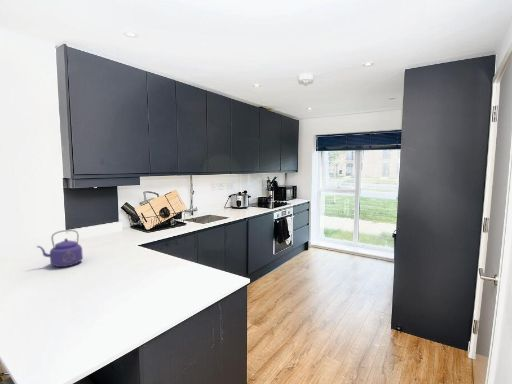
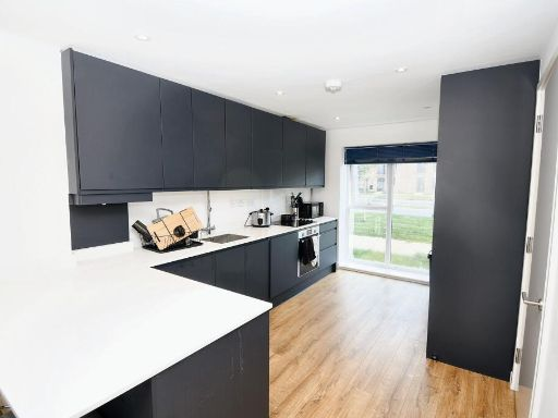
- kettle (60, 247)
